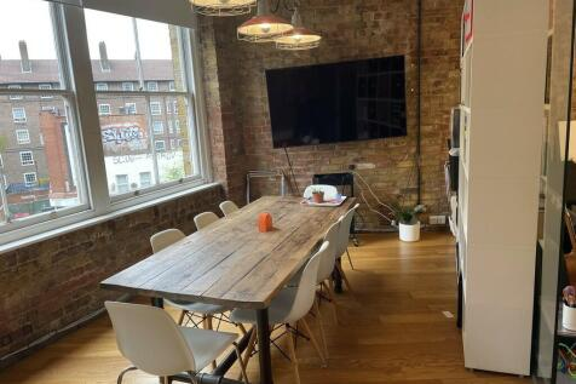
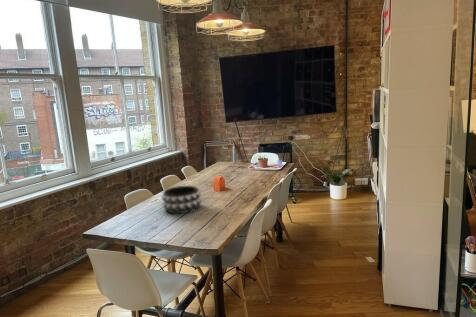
+ decorative bowl (181, 198)
